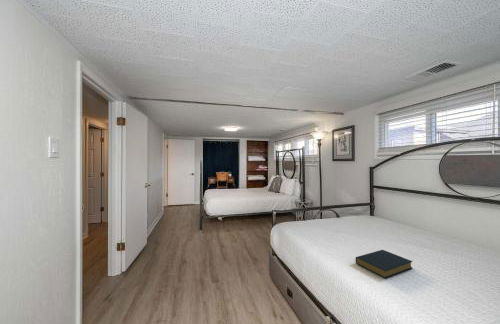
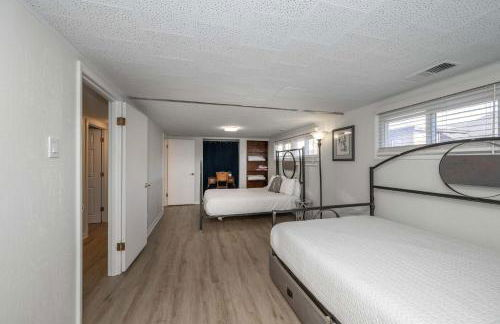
- hardback book (383, 262)
